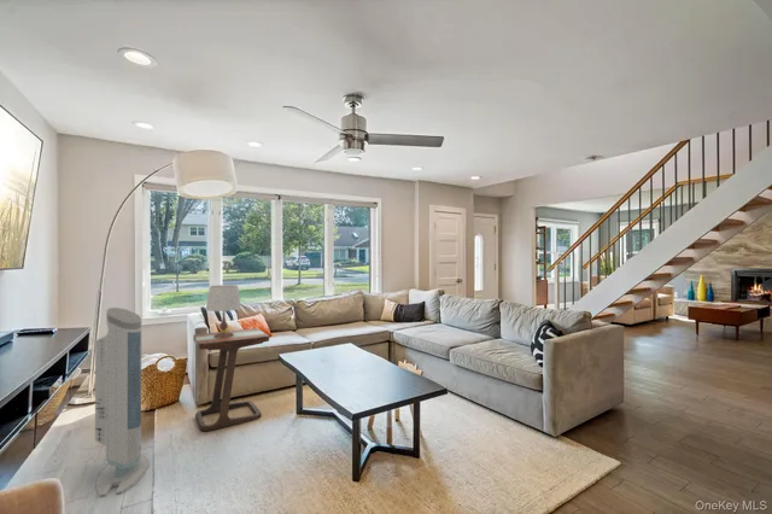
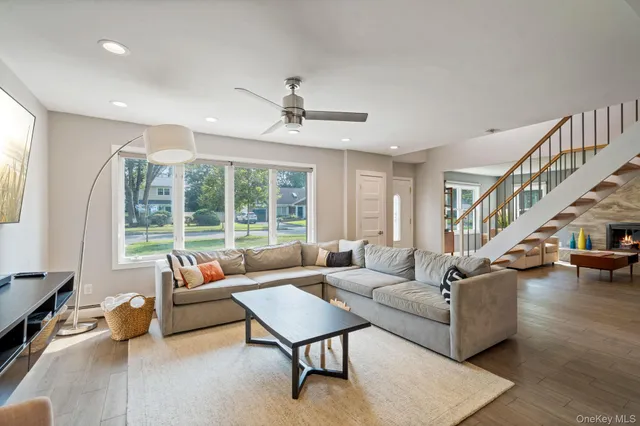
- side table (233, 374)
- table lamp (223, 310)
- air purifier (123, 391)
